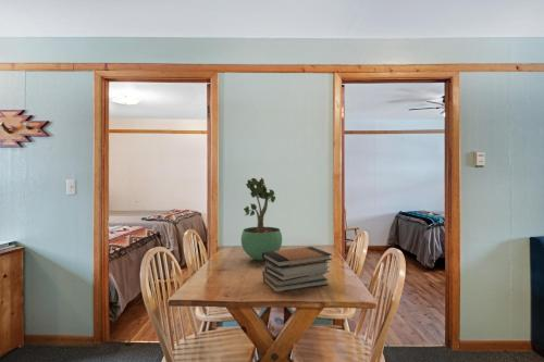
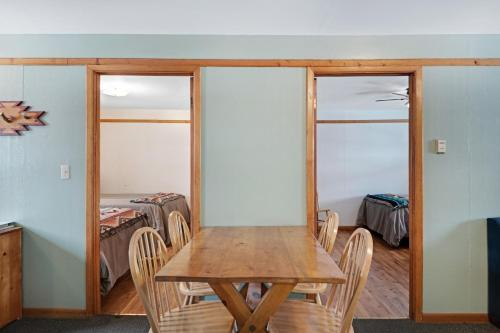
- book stack (296, 267)
- potted plant (262, 219)
